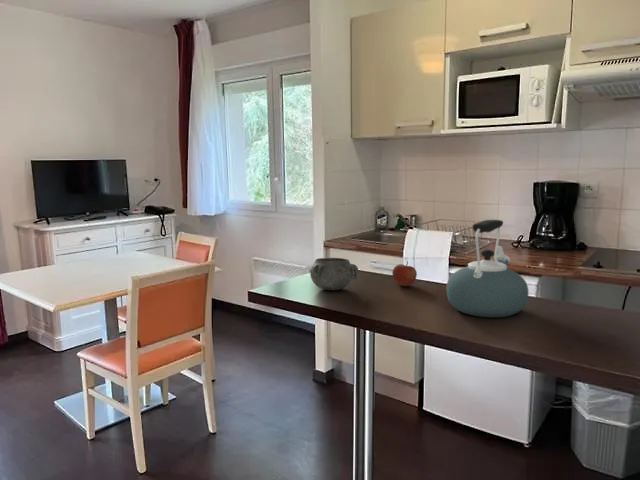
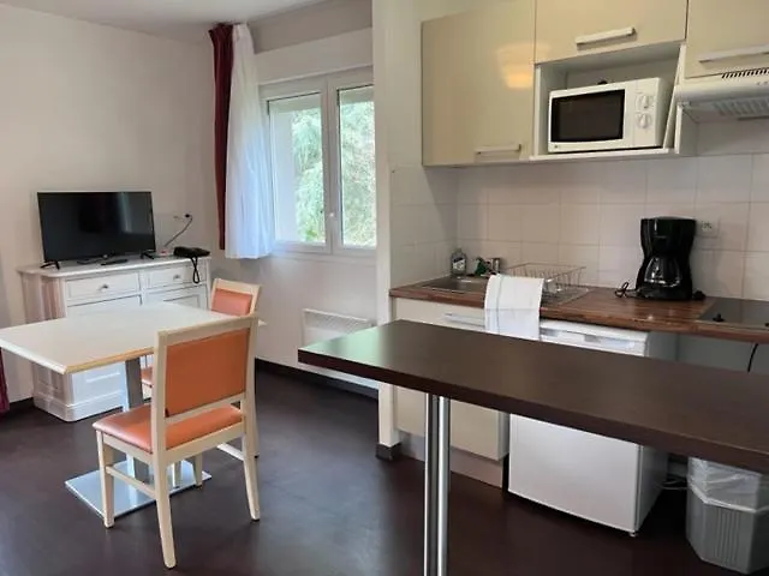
- apple (404, 273)
- kettle (489, 264)
- decorative bowl (332, 274)
